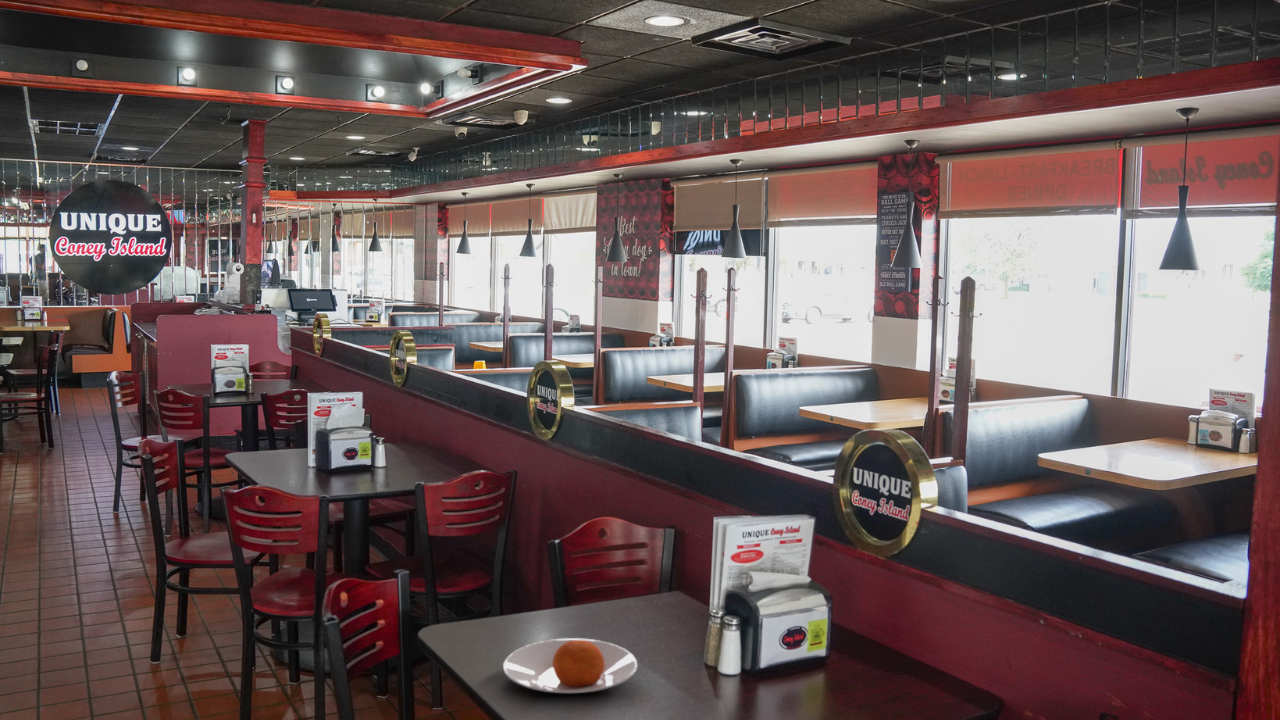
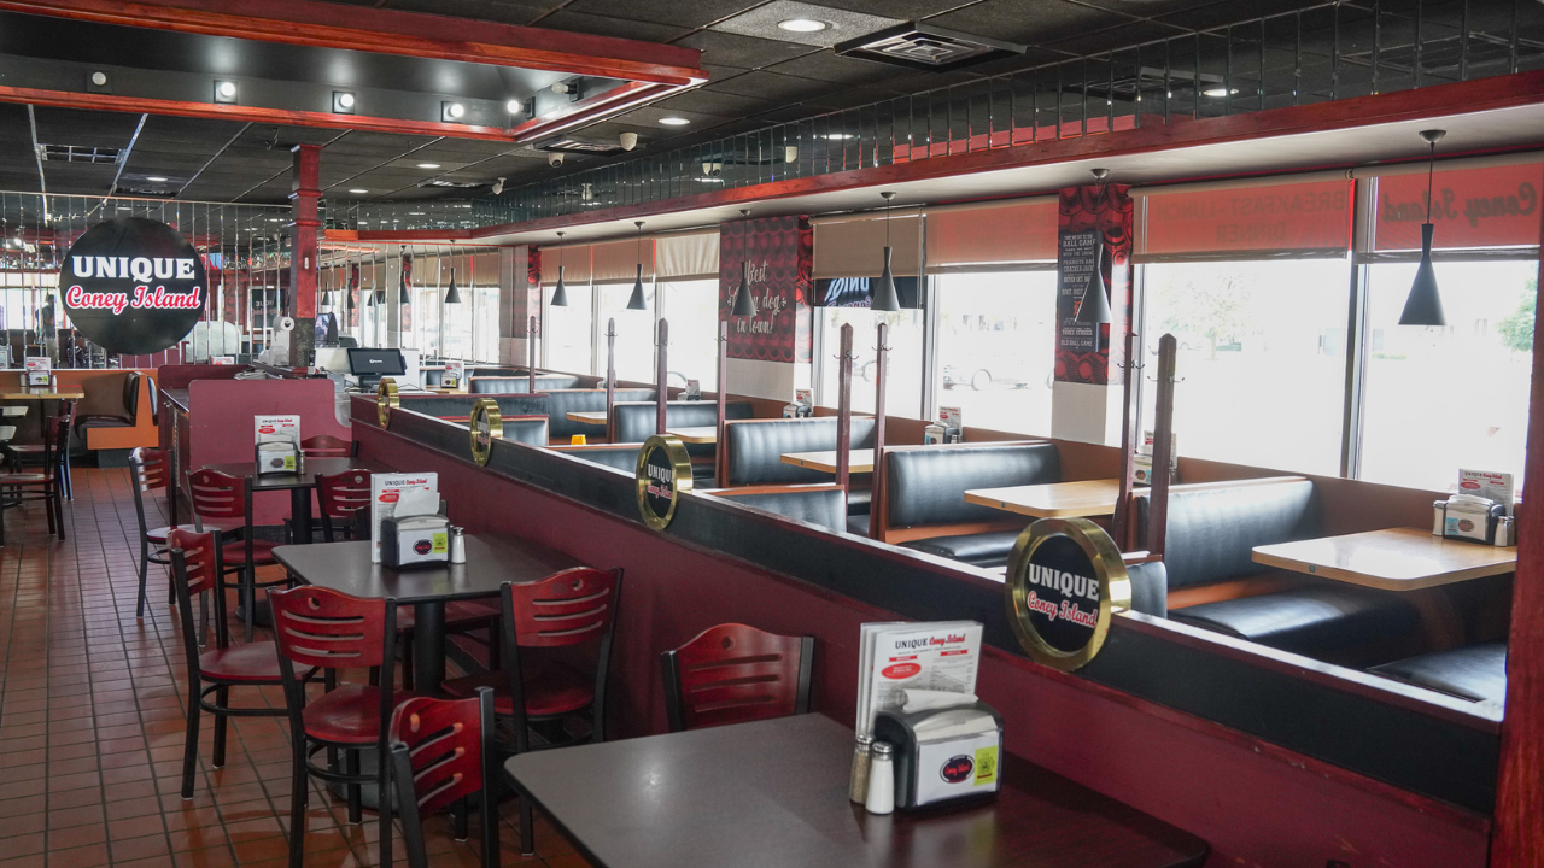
- plate (570, 658)
